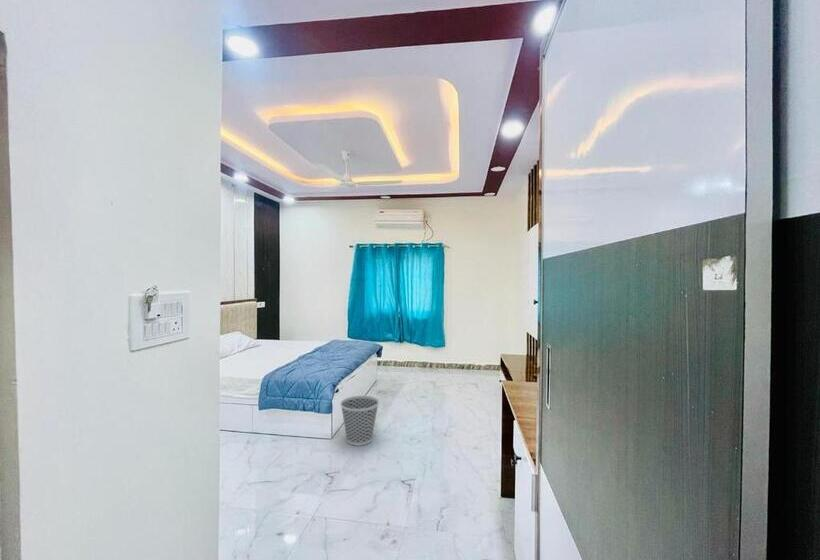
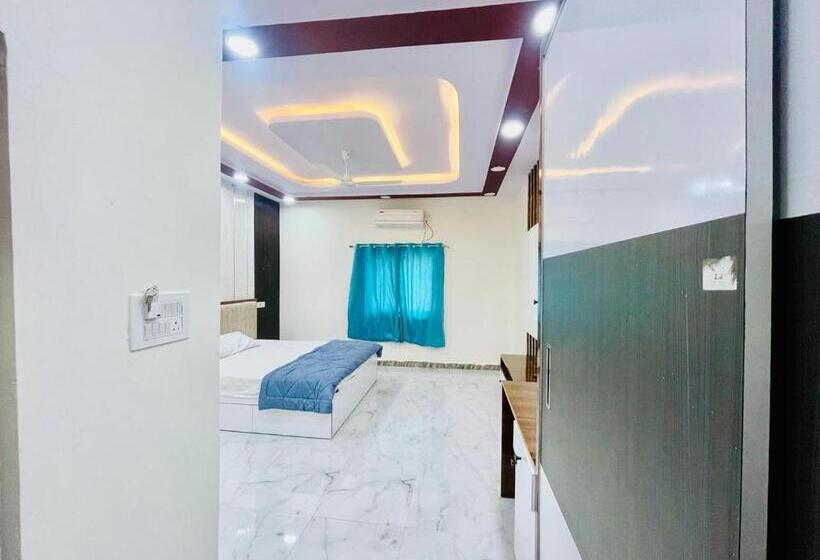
- wastebasket (359, 420)
